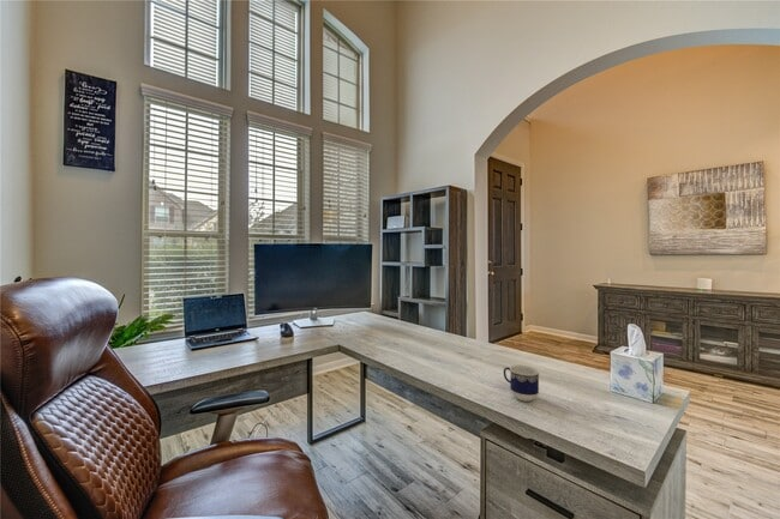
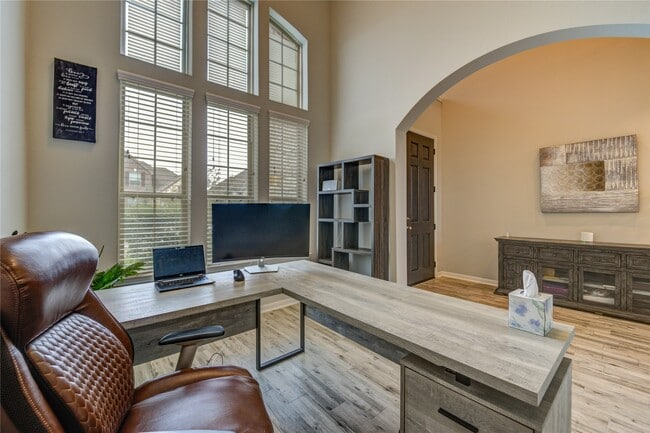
- cup (520, 382)
